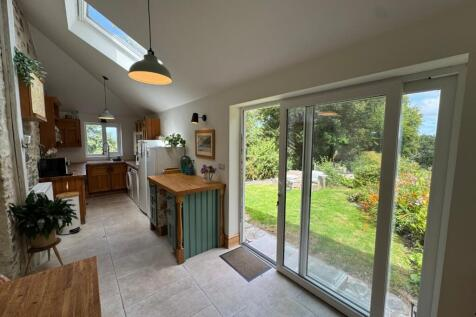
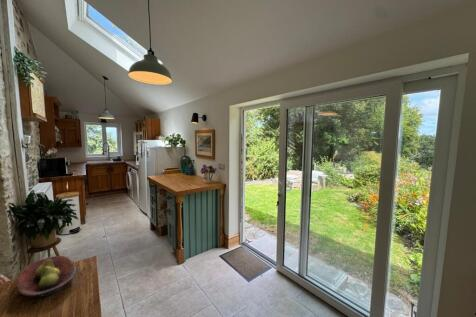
+ fruit bowl (47, 273)
